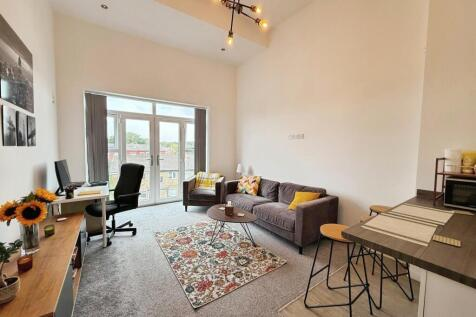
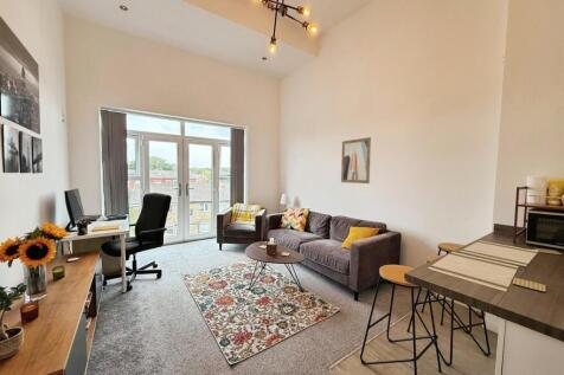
+ wall art (354, 161)
